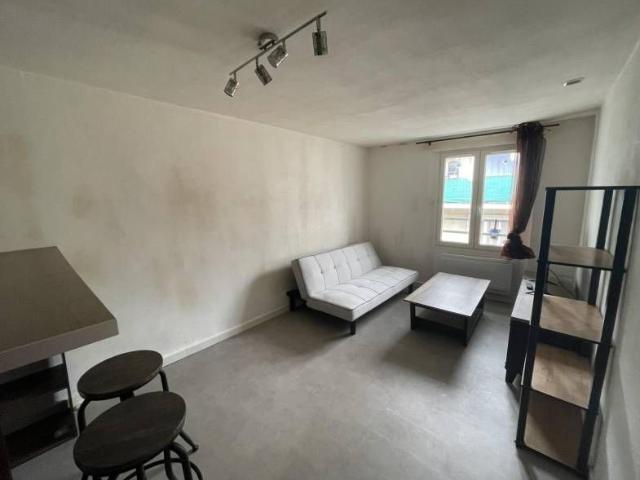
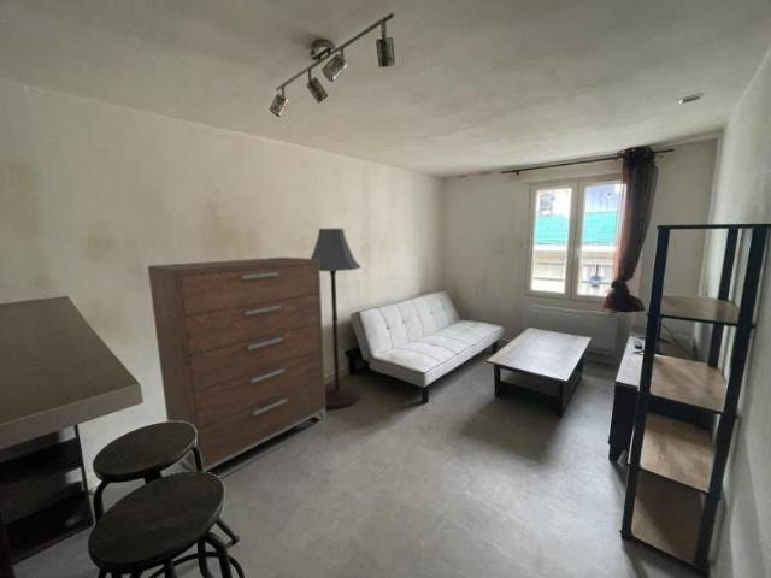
+ floor lamp (334, 315)
+ dresser (248, 354)
